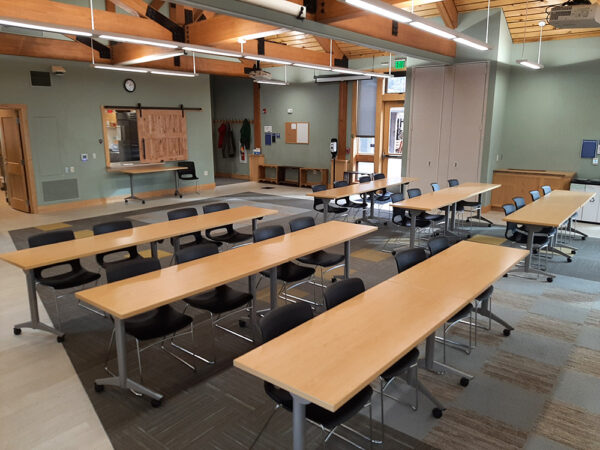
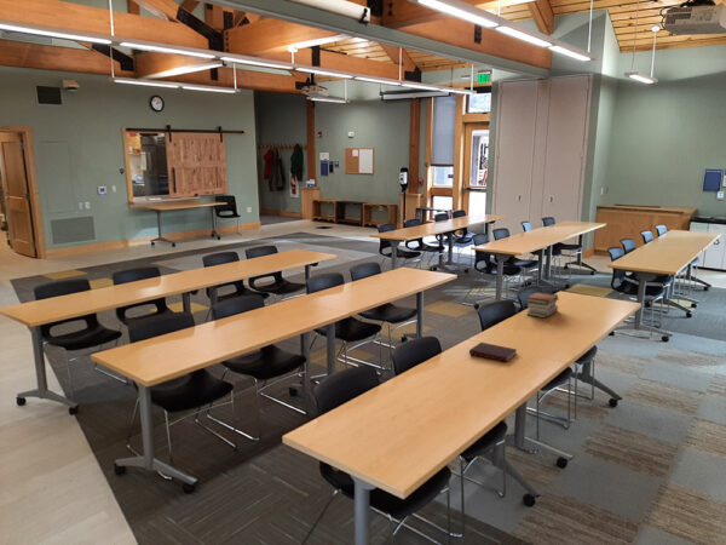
+ book stack (541, 304)
+ notebook (492, 351)
